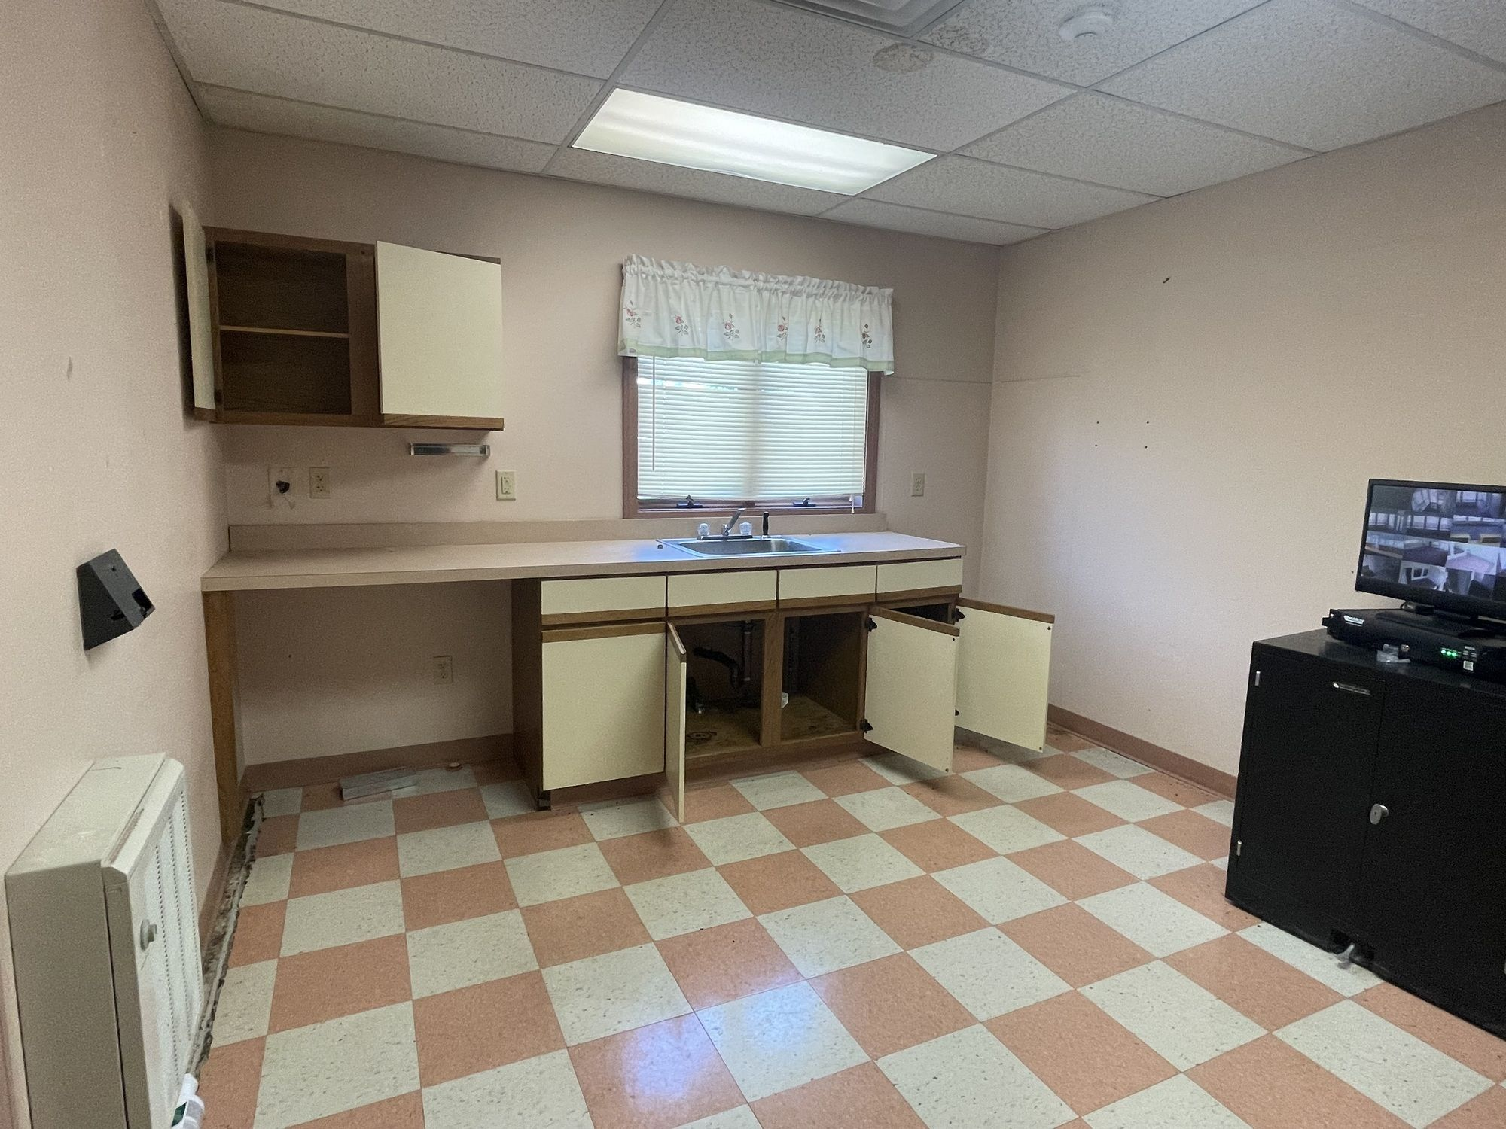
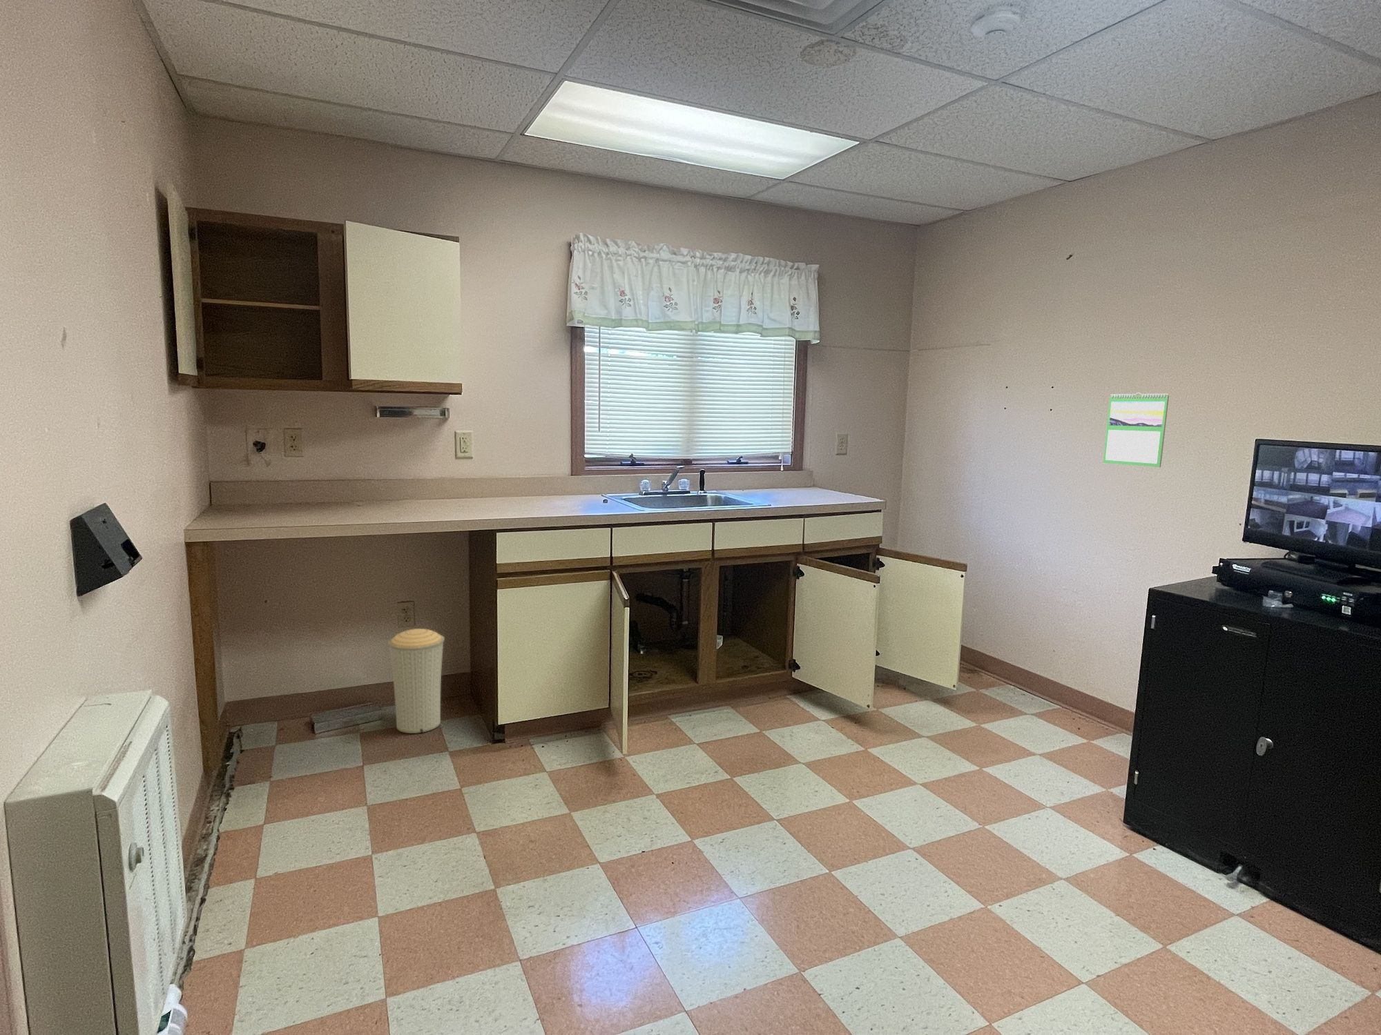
+ trash can (418, 677)
+ calendar (1134, 428)
